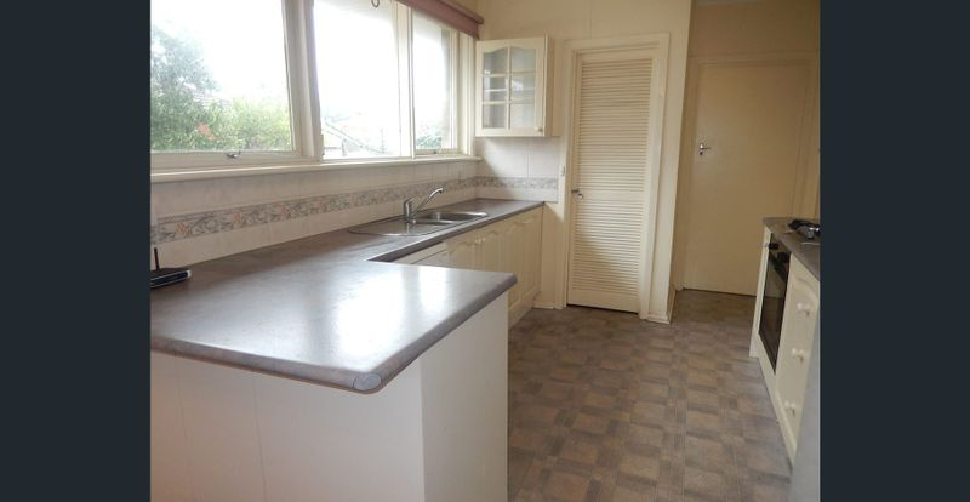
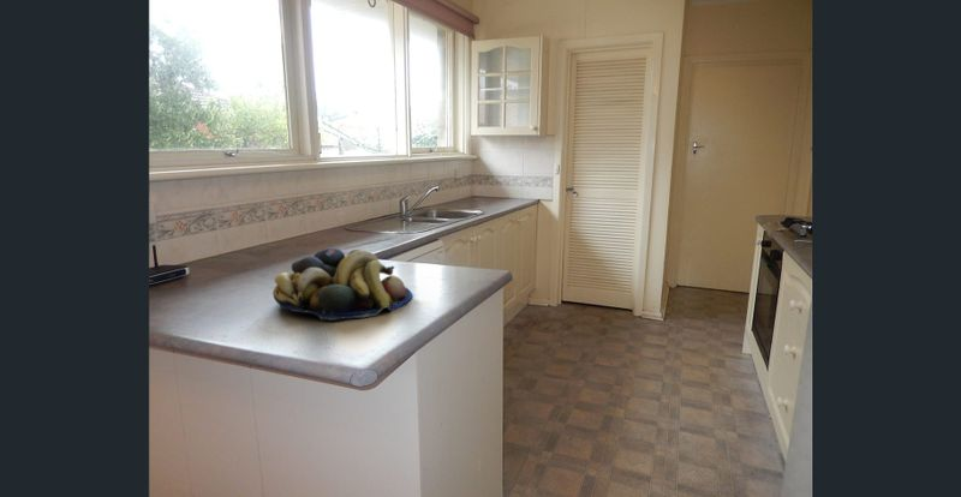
+ fruit bowl (346, 275)
